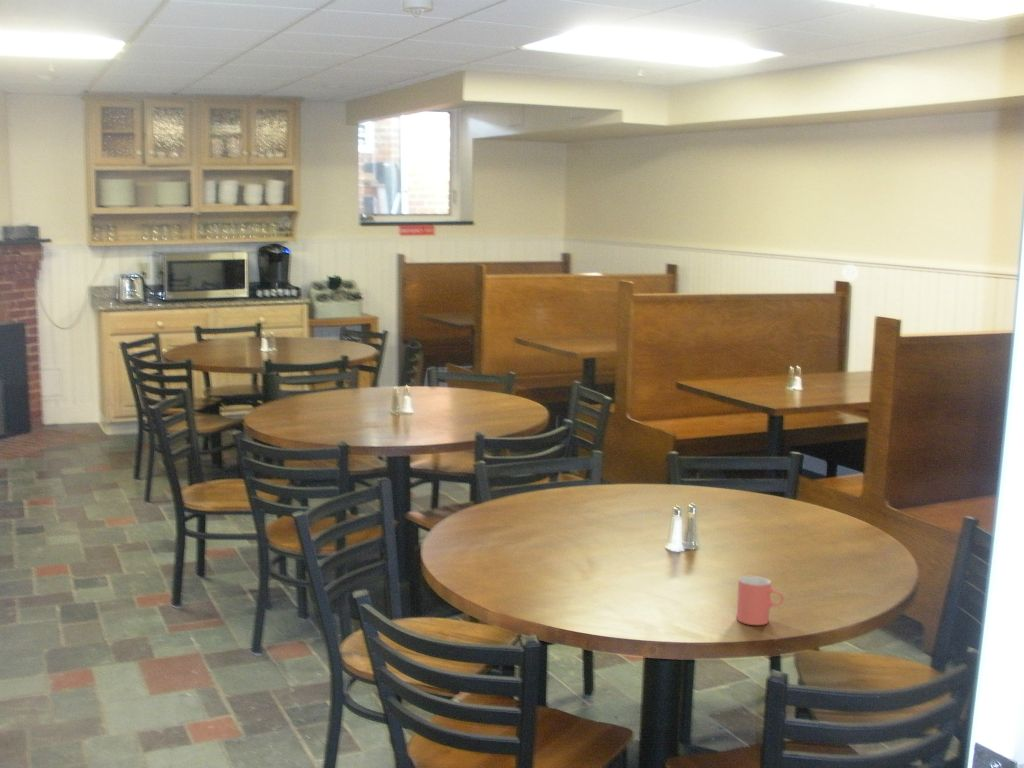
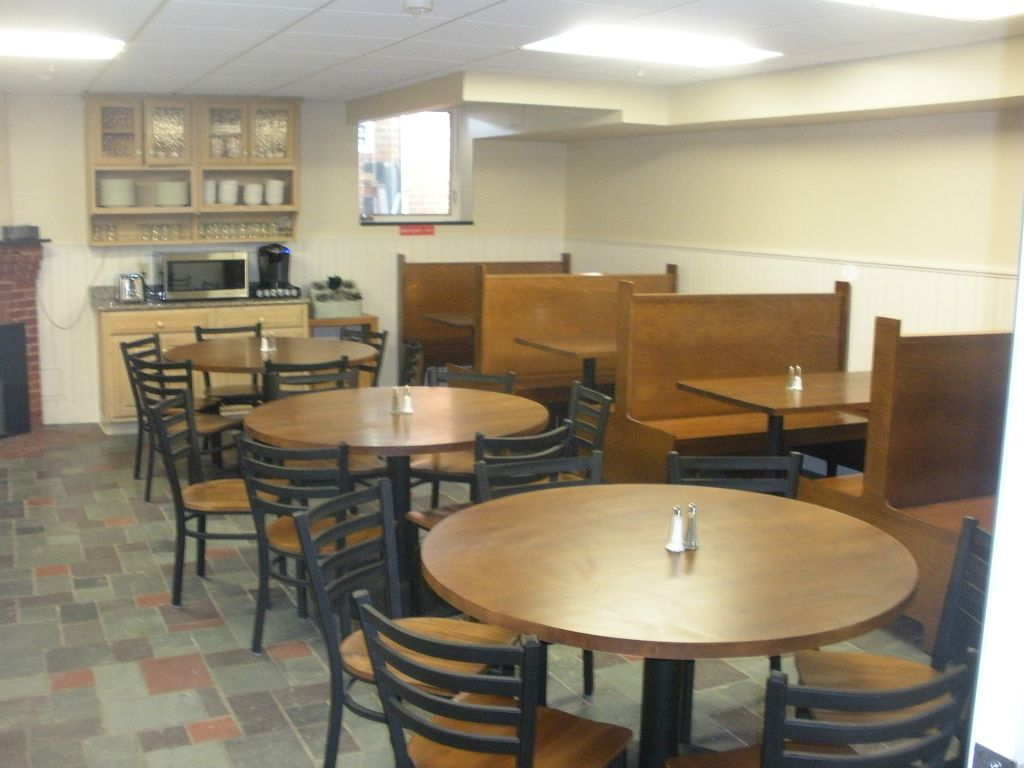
- cup (760, 601)
